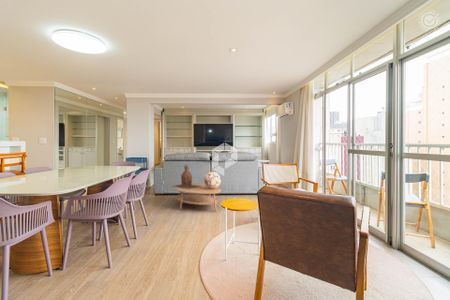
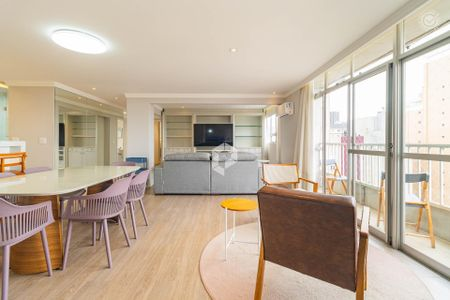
- lantern (186, 175)
- decorative globe (212, 180)
- coffee table (196, 196)
